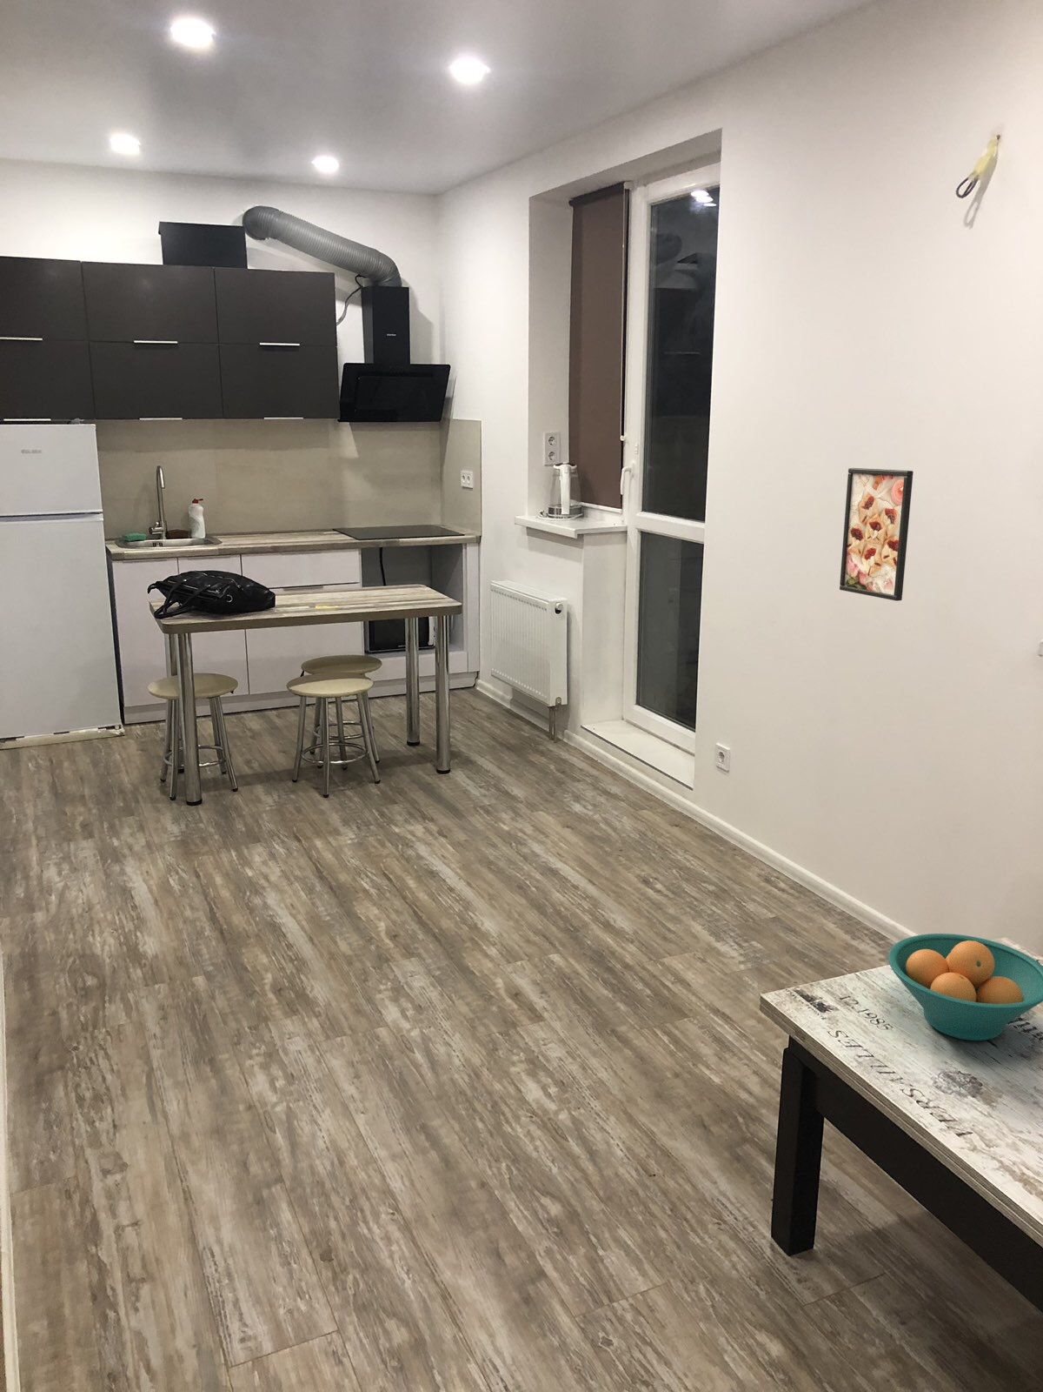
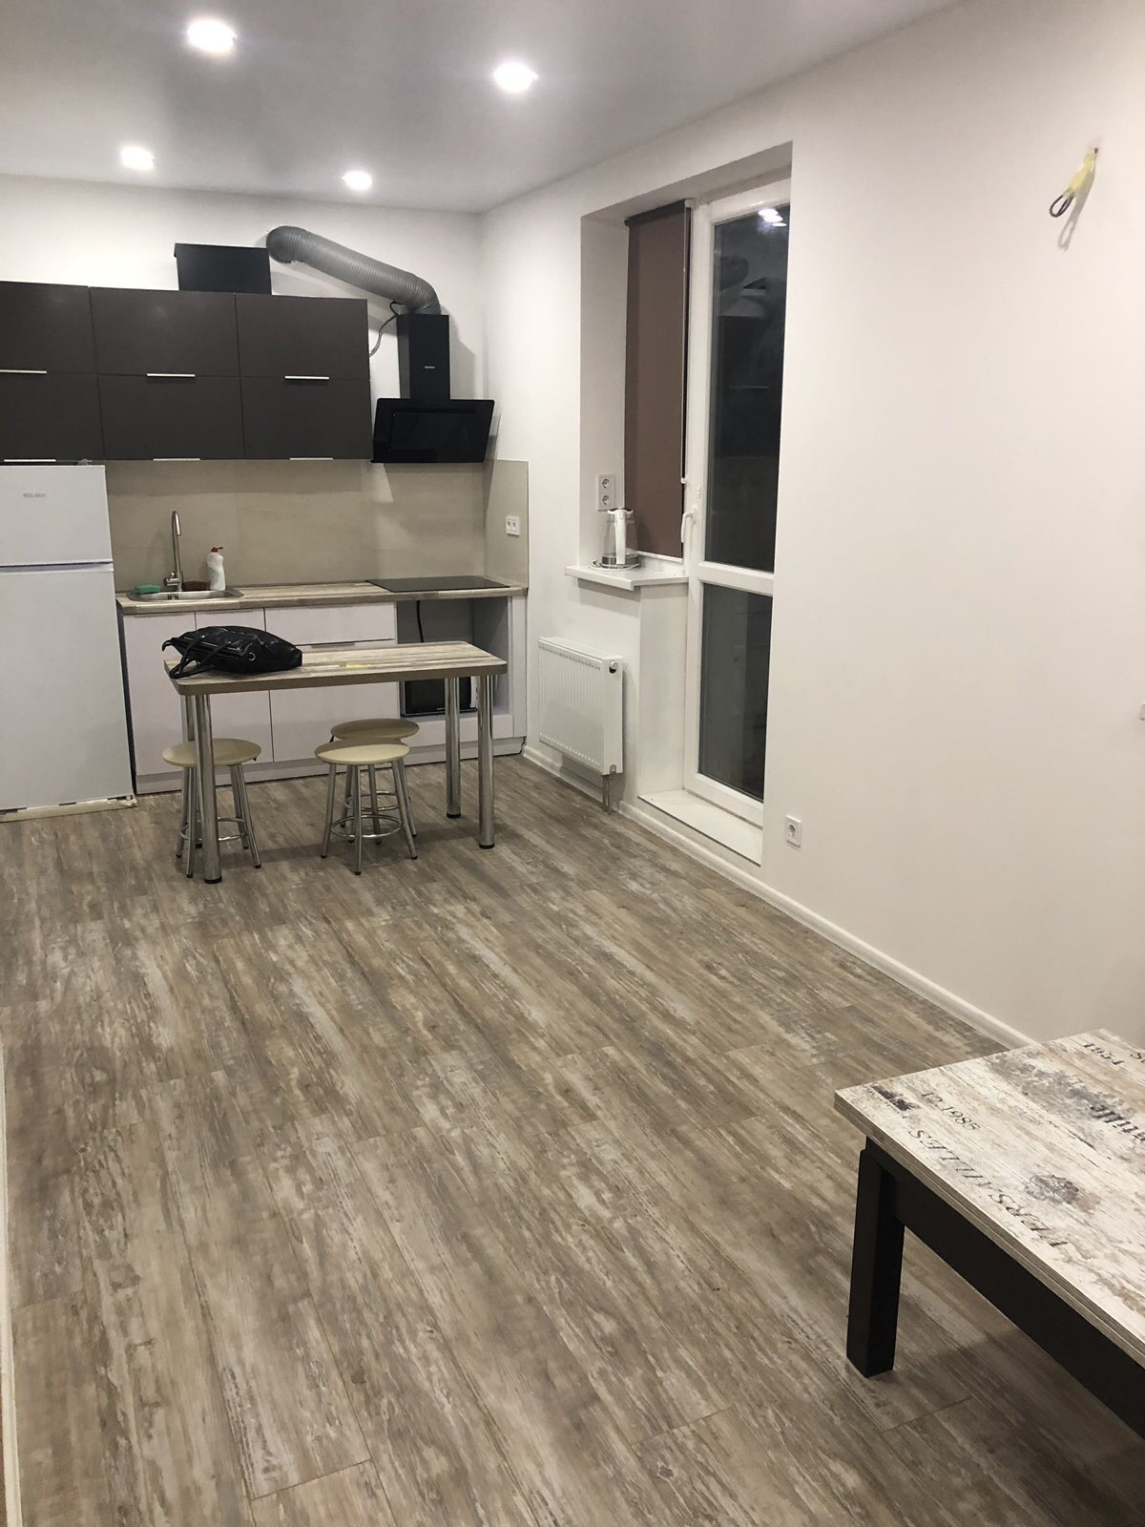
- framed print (874, 533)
- fruit bowl (966, 982)
